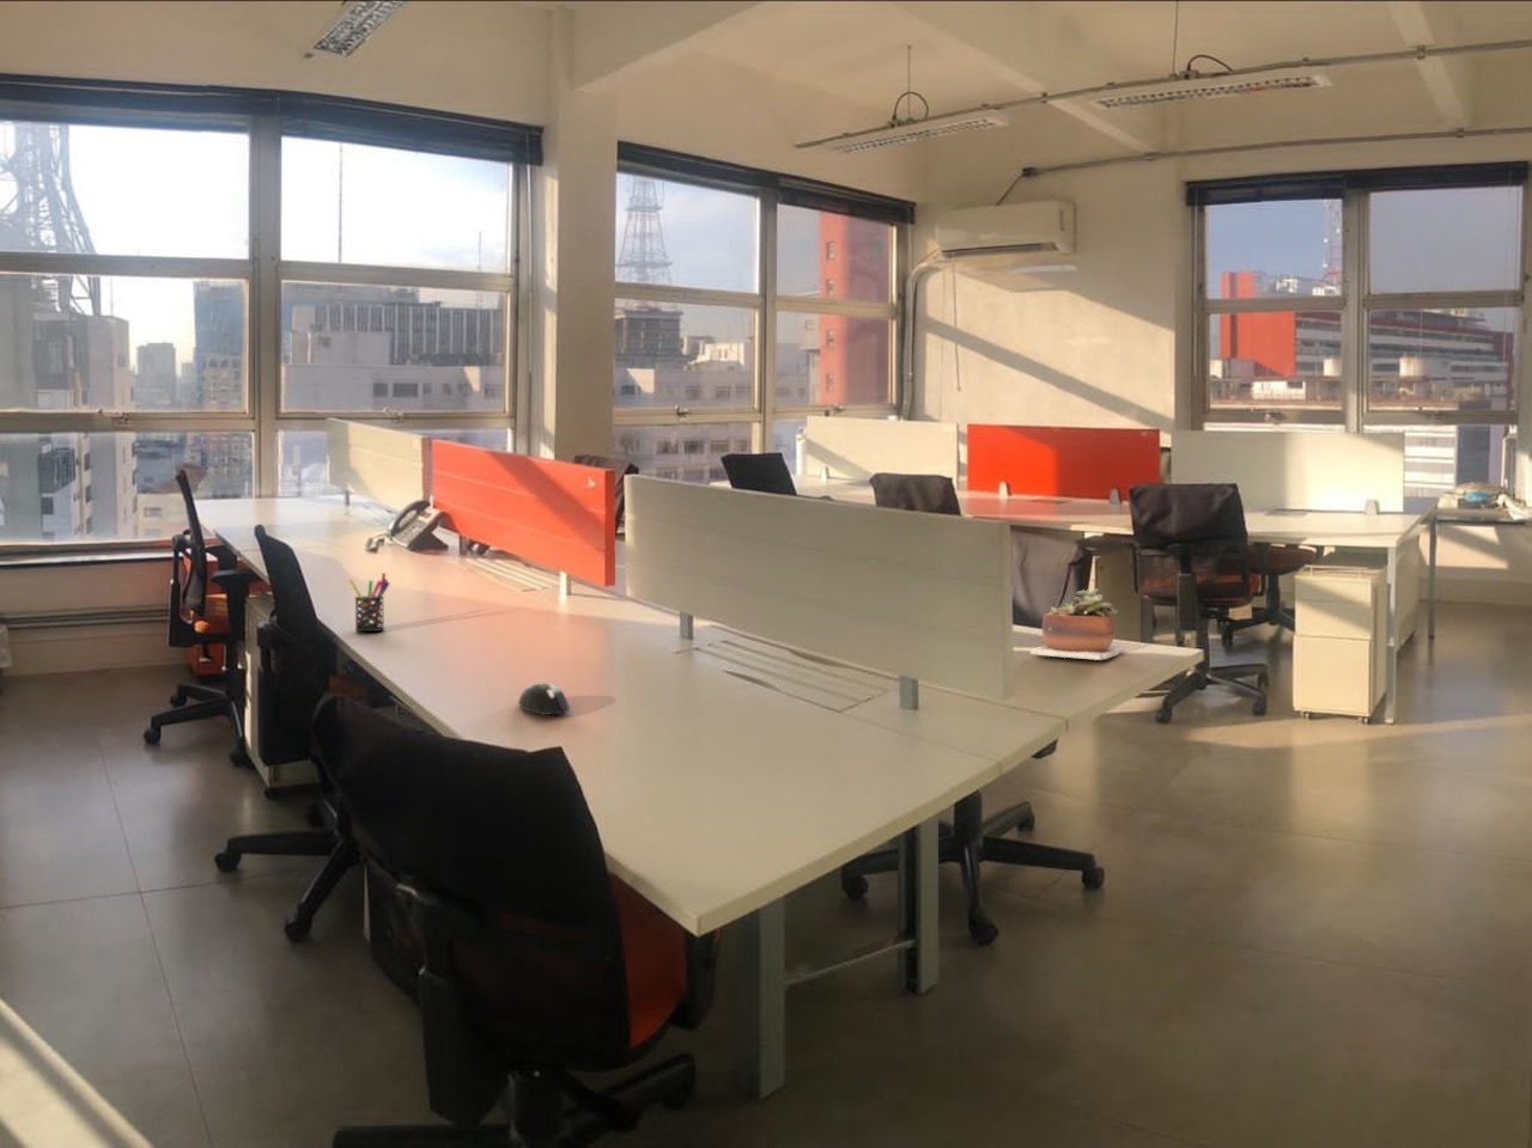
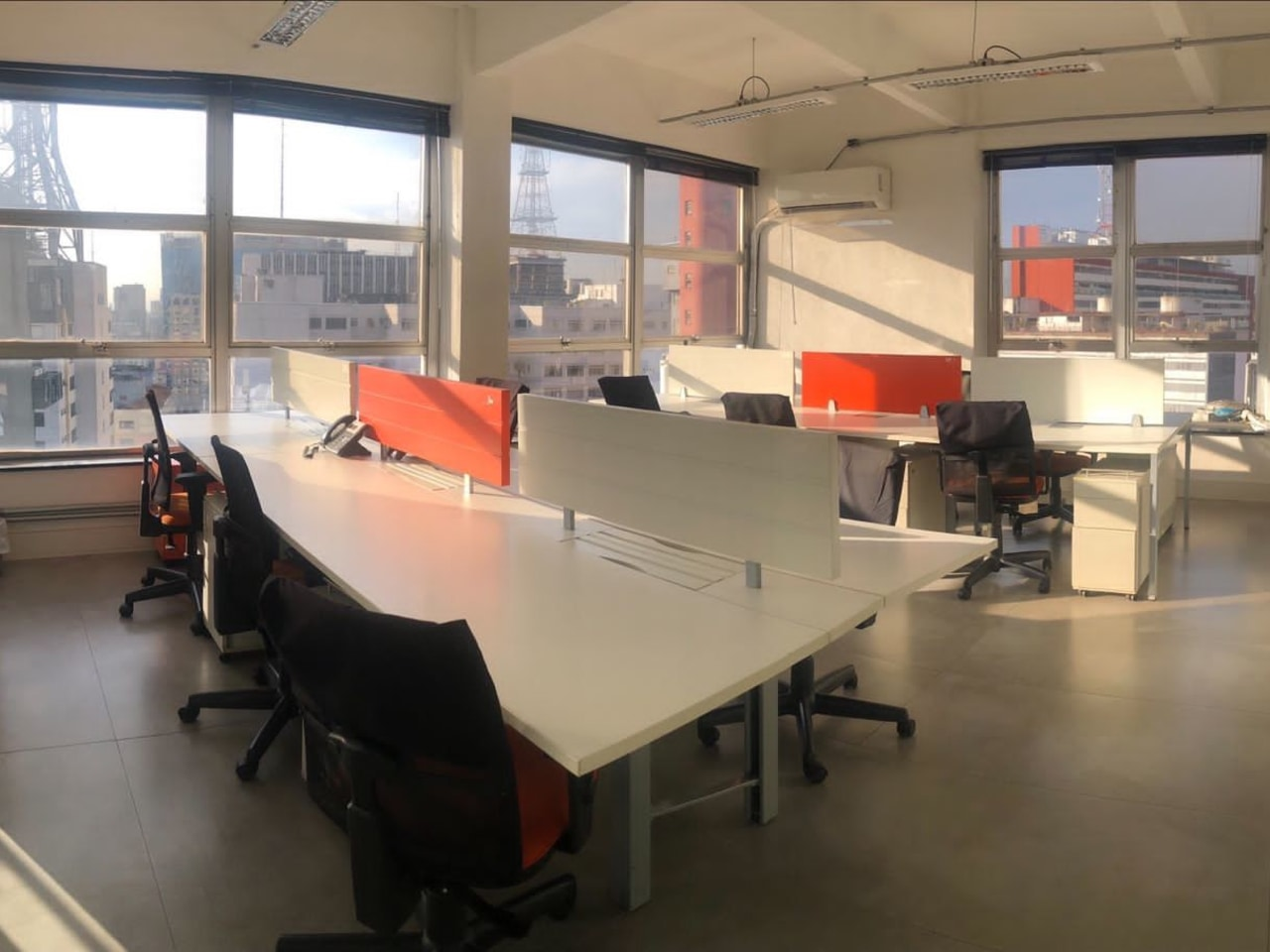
- pen holder (372, 601)
- succulent plant (1078, 621)
- mouse (540, 696)
